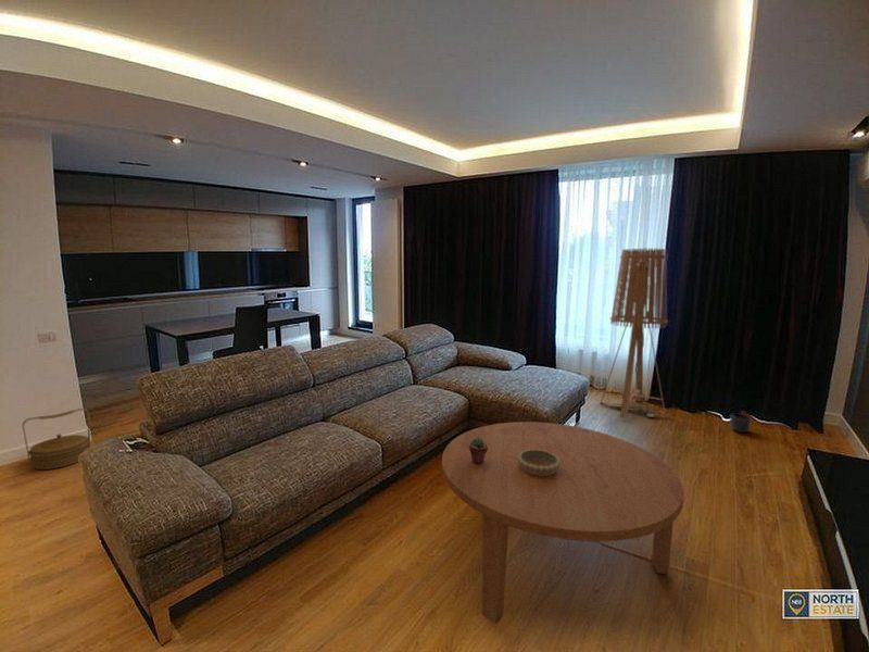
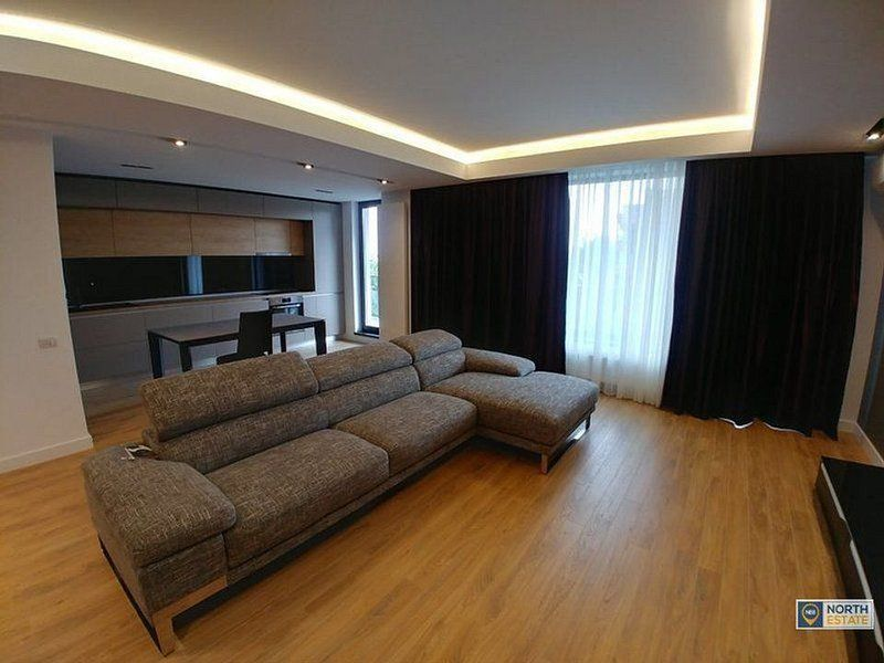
- potted succulent (478, 449)
- coffee table (551, 507)
- basket (59, 436)
- planter (740, 423)
- floor lamp (637, 331)
- decorative bowl (538, 461)
